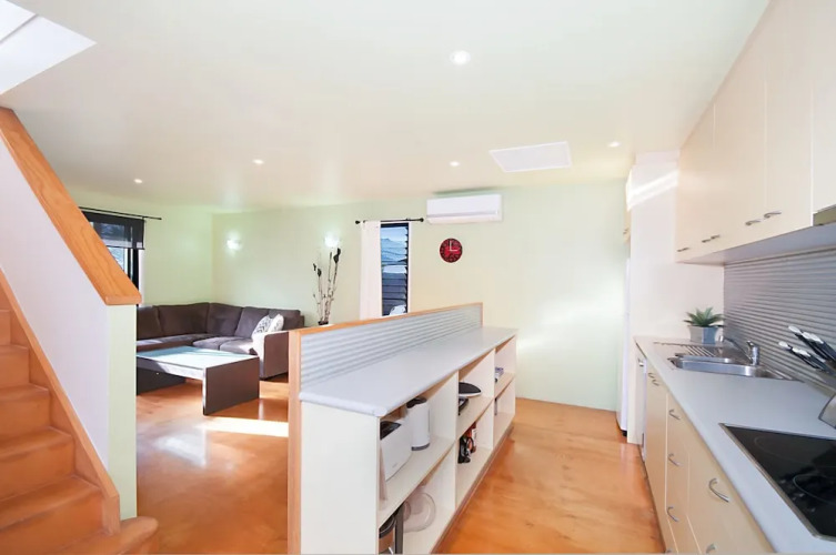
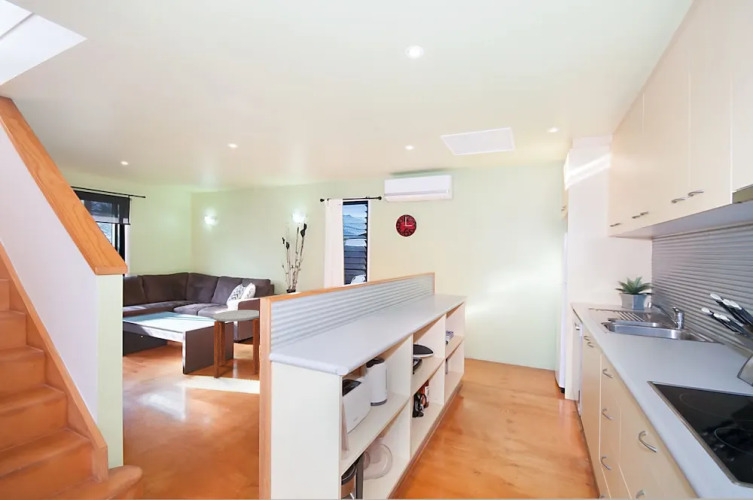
+ side table (224, 341)
